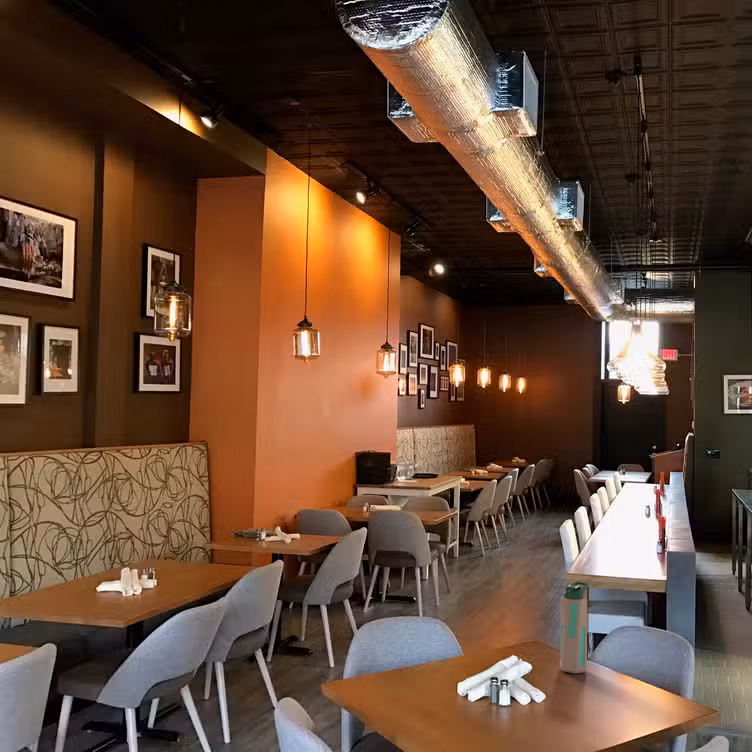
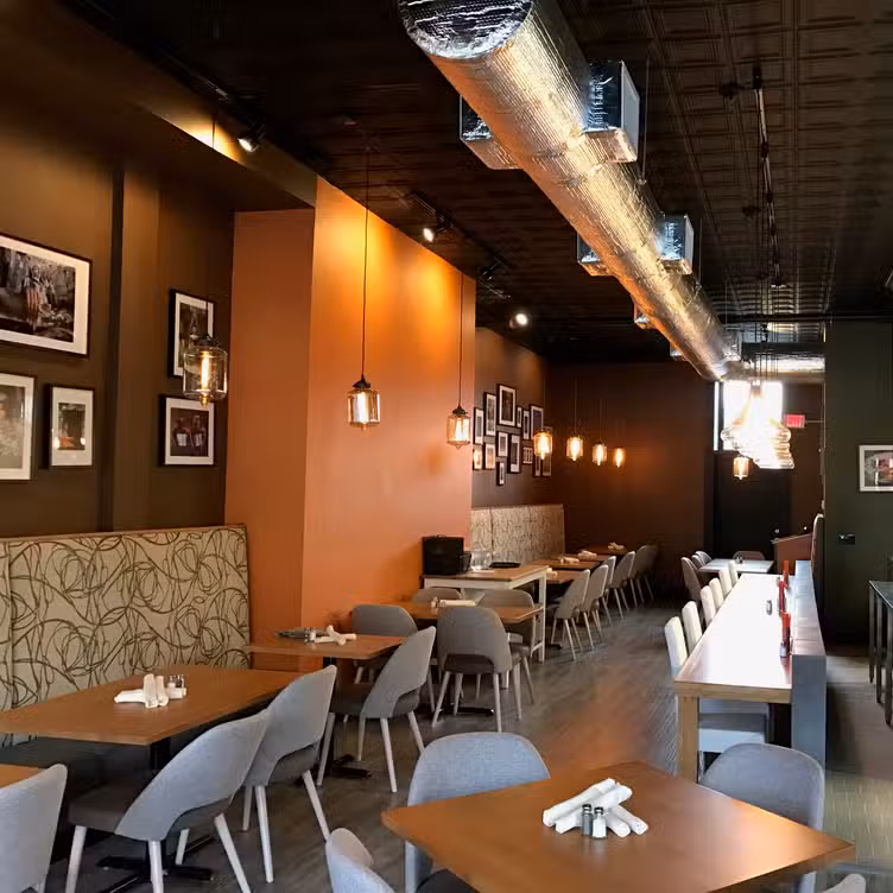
- water bottle (574, 626)
